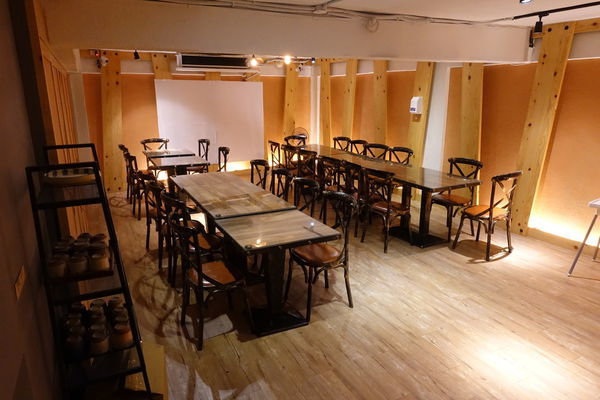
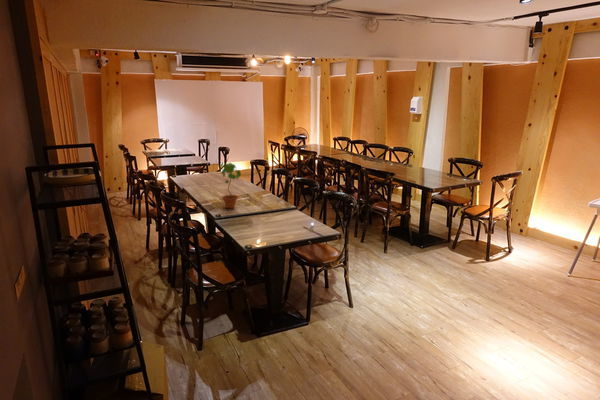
+ potted plant (229, 184)
